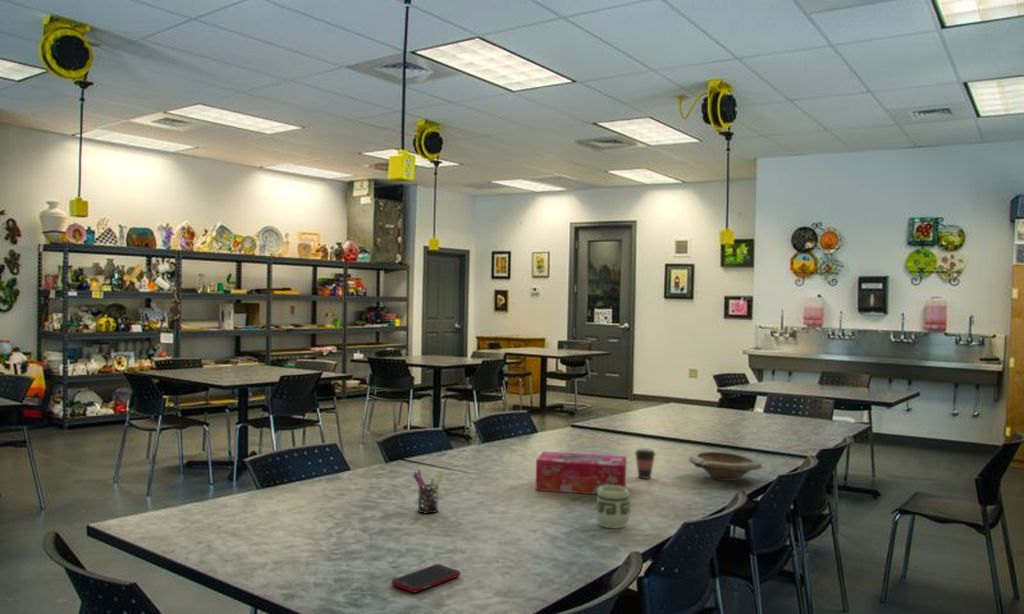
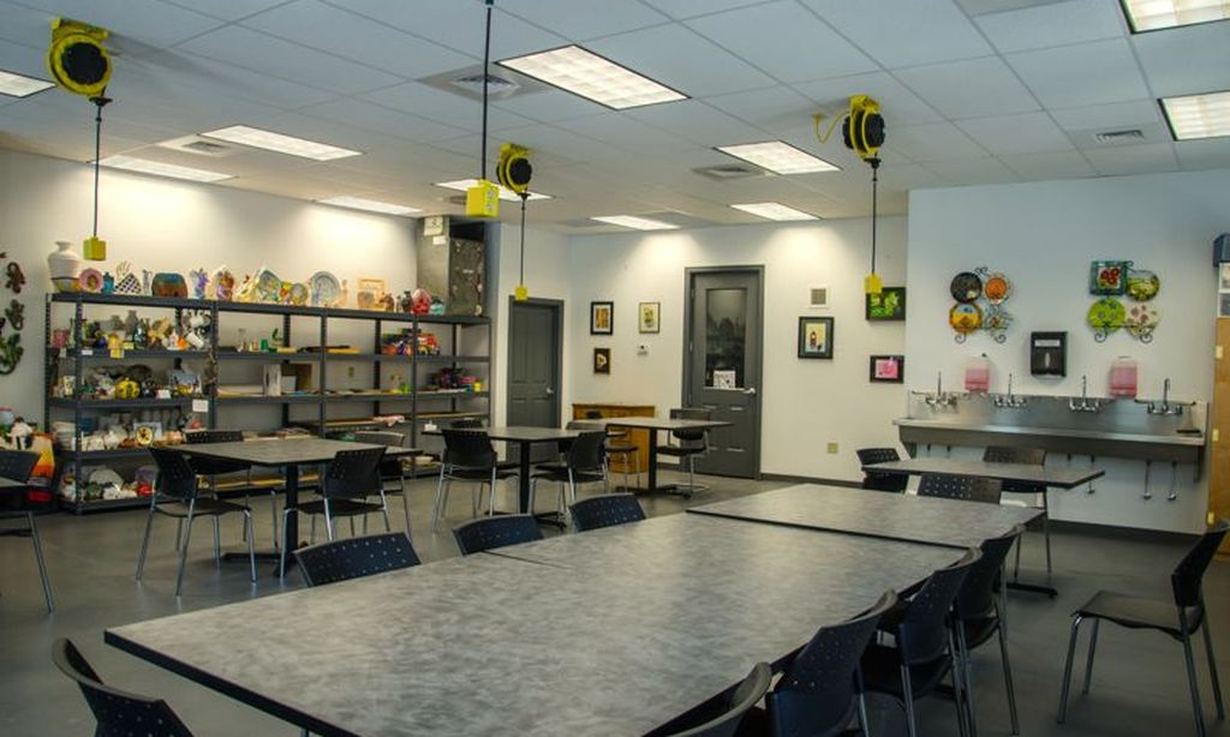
- bowl (724, 467)
- coffee cup (644, 463)
- pen holder (428, 490)
- cell phone (426, 578)
- cup (612, 506)
- tissue box (581, 472)
